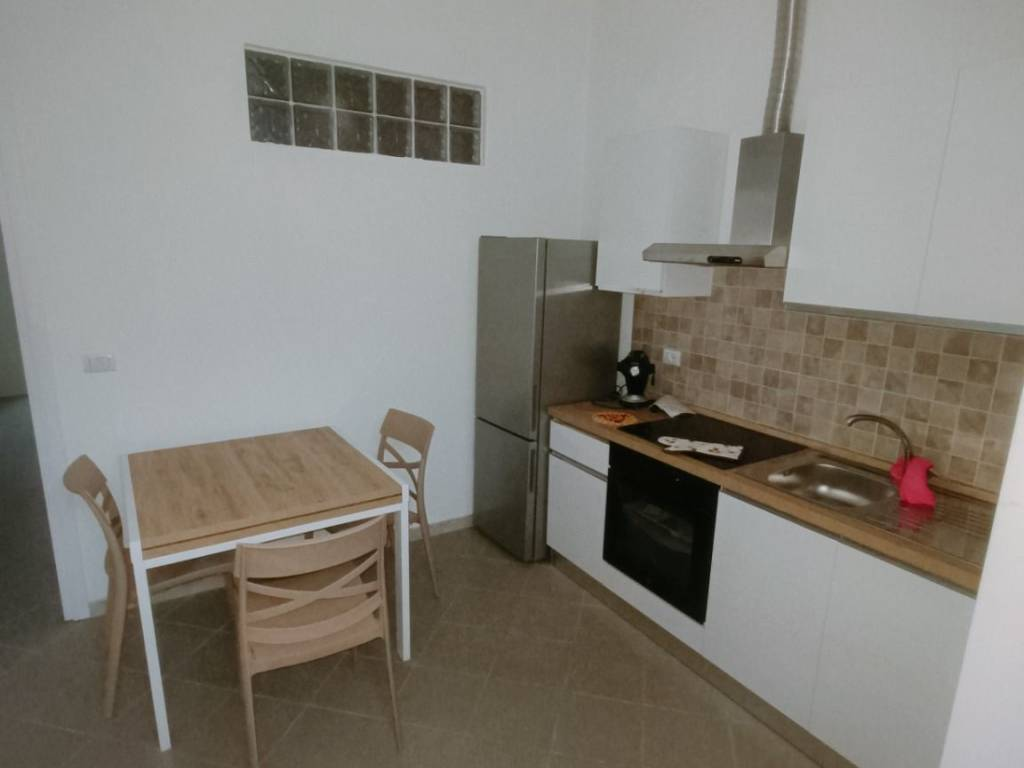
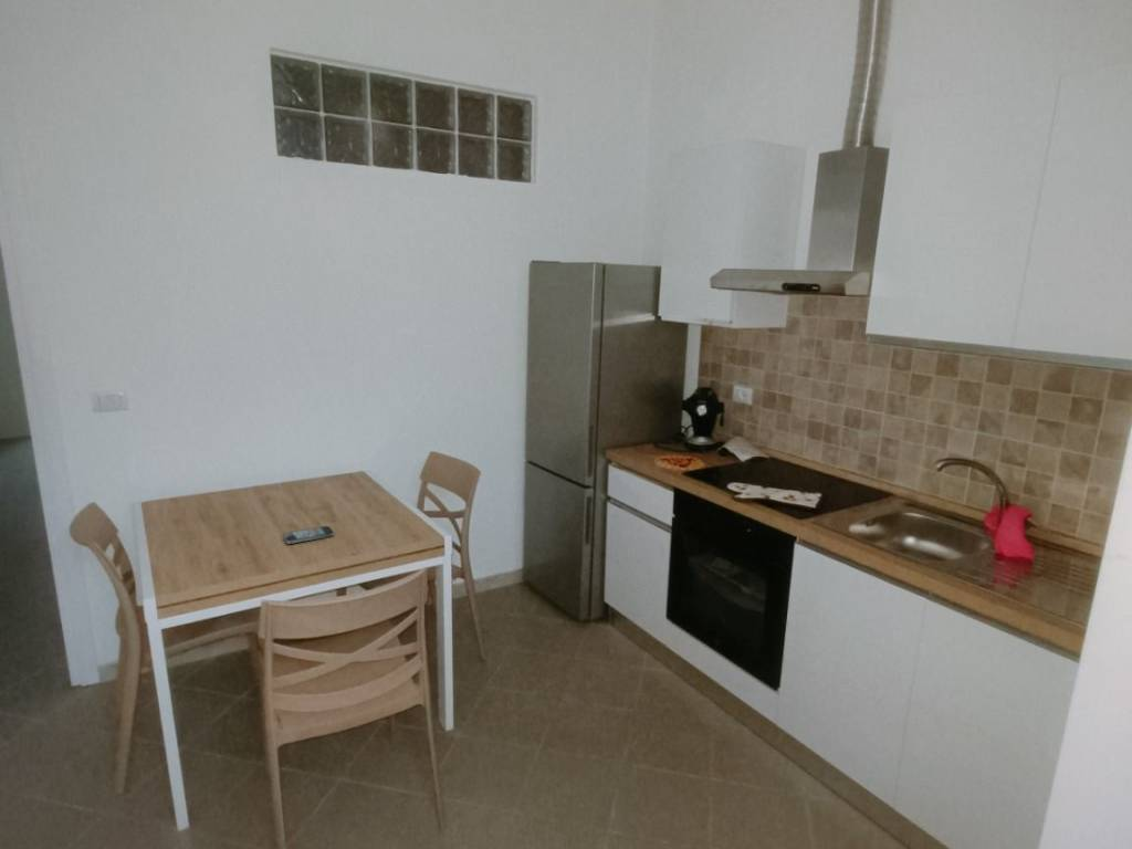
+ smartphone (308, 534)
